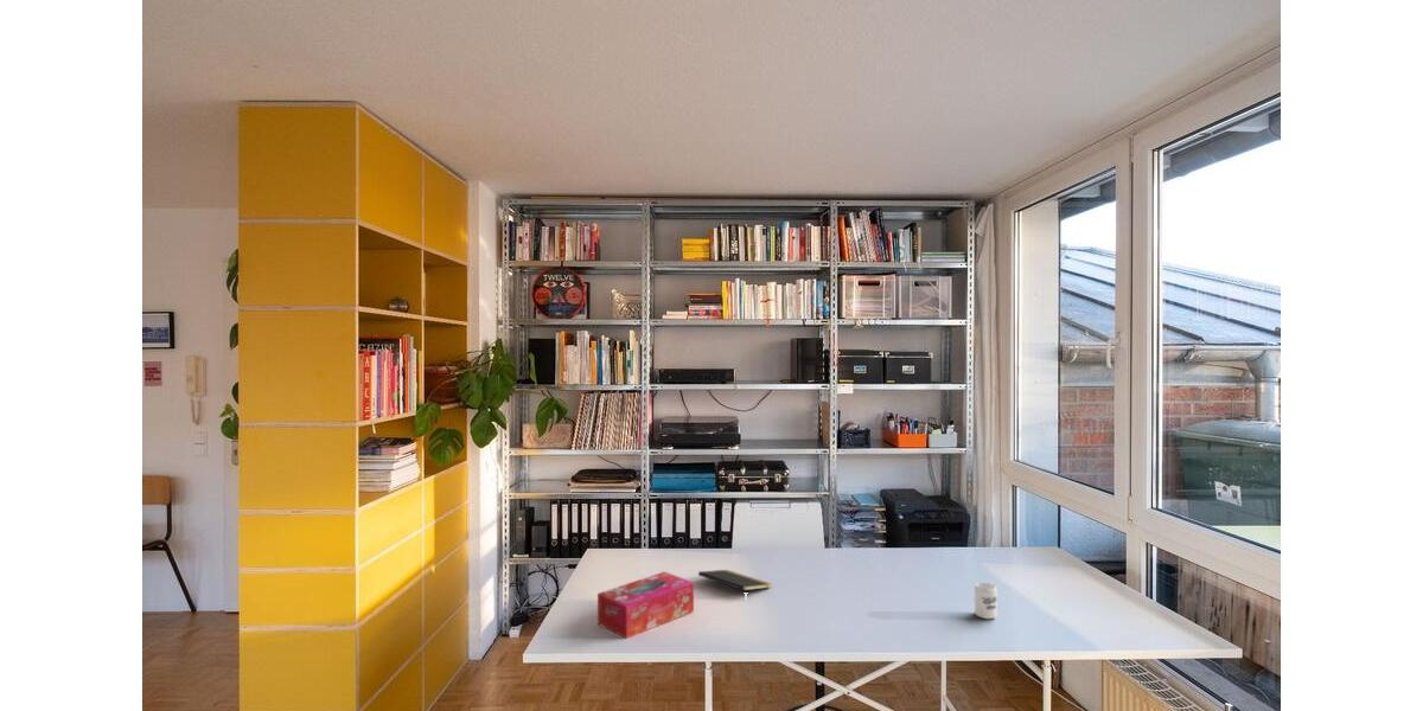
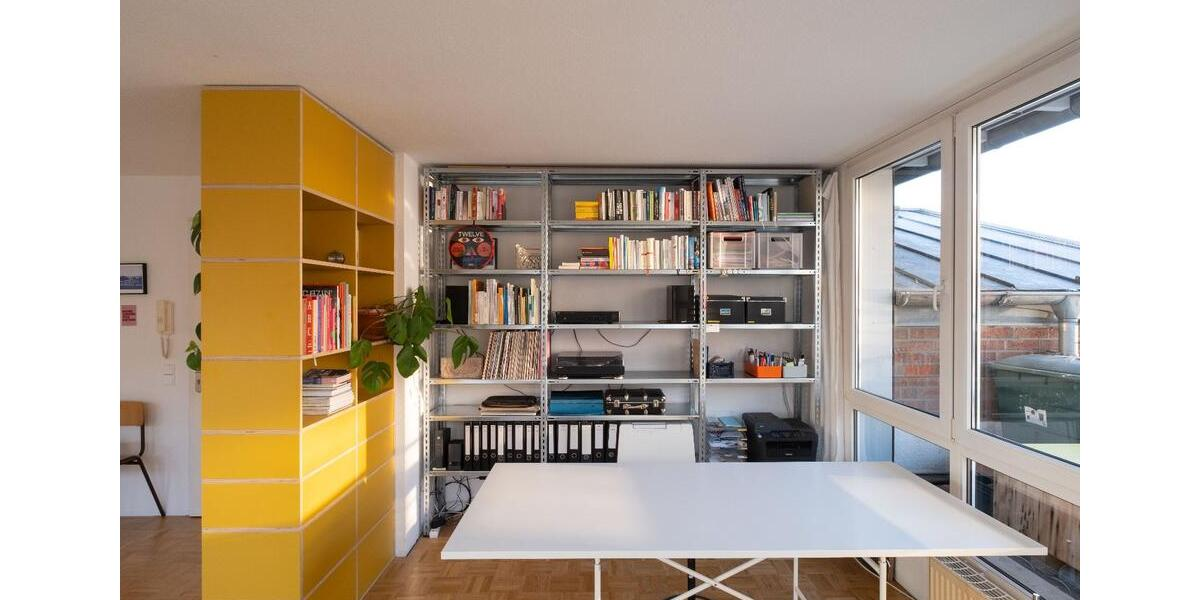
- cup (985, 601)
- notepad (734, 579)
- tissue box (646, 602)
